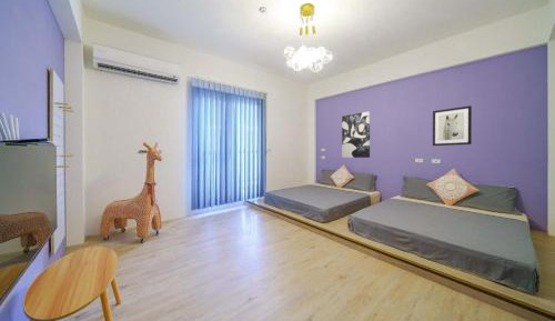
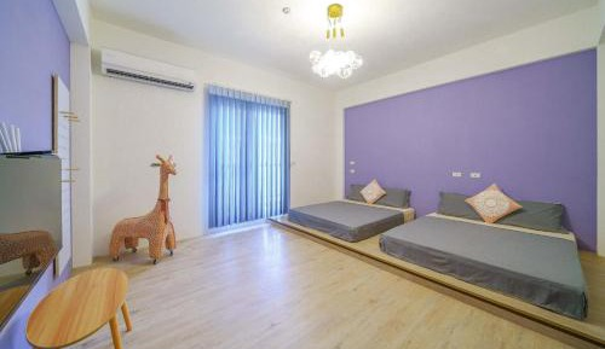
- wall art (355, 136)
- wall art (451, 127)
